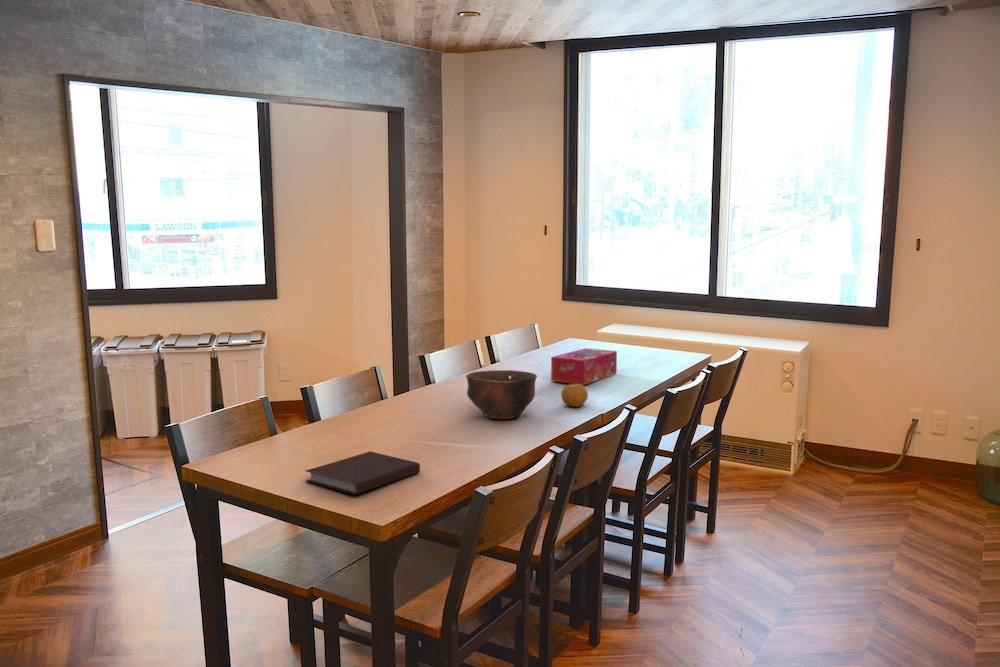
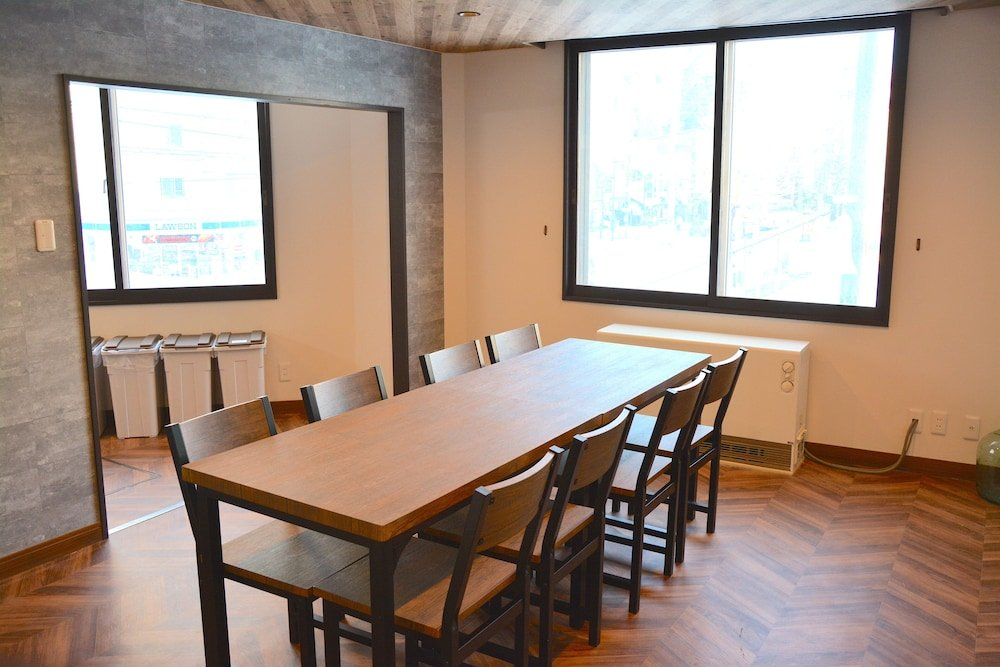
- tissue box (584, 365)
- bowl (501, 395)
- fruit (574, 394)
- notebook (363, 471)
